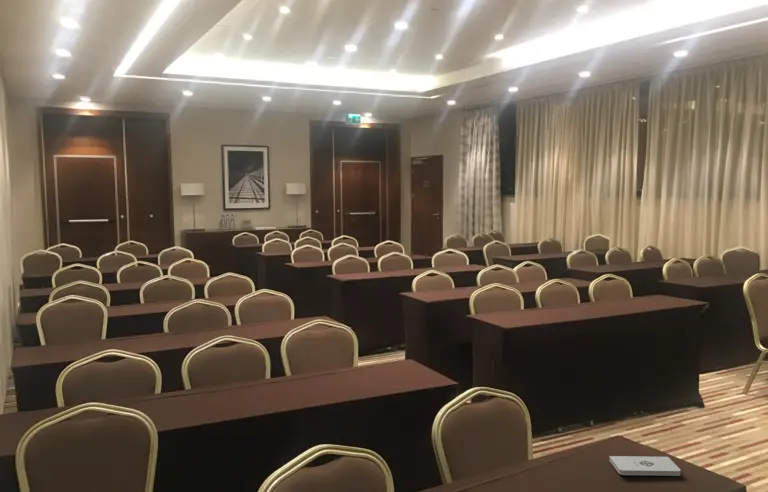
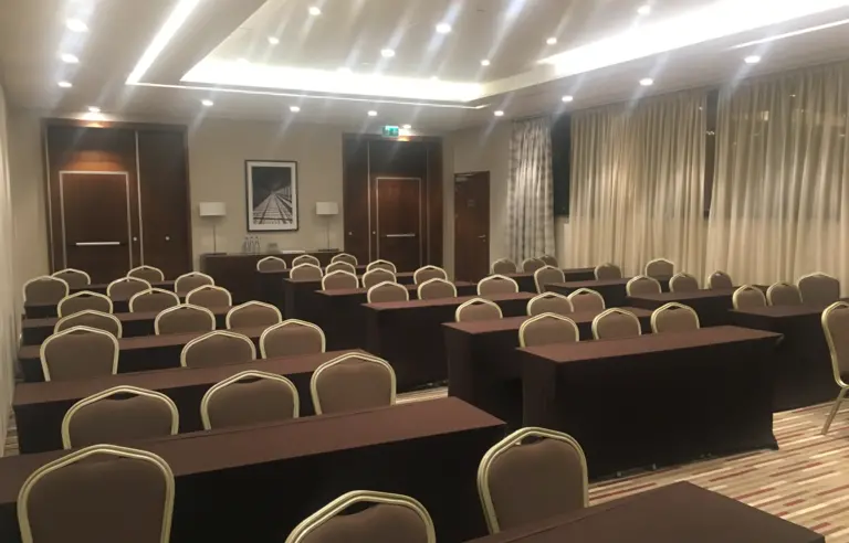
- notepad (644, 465)
